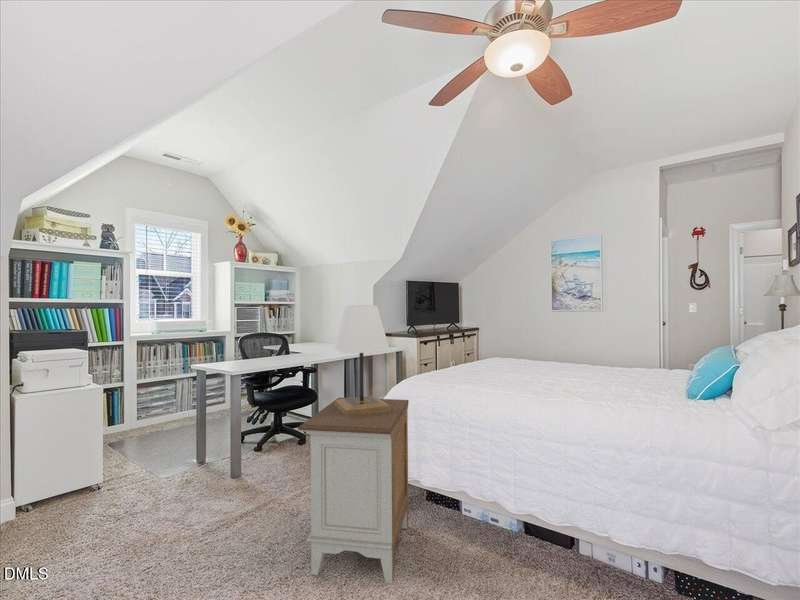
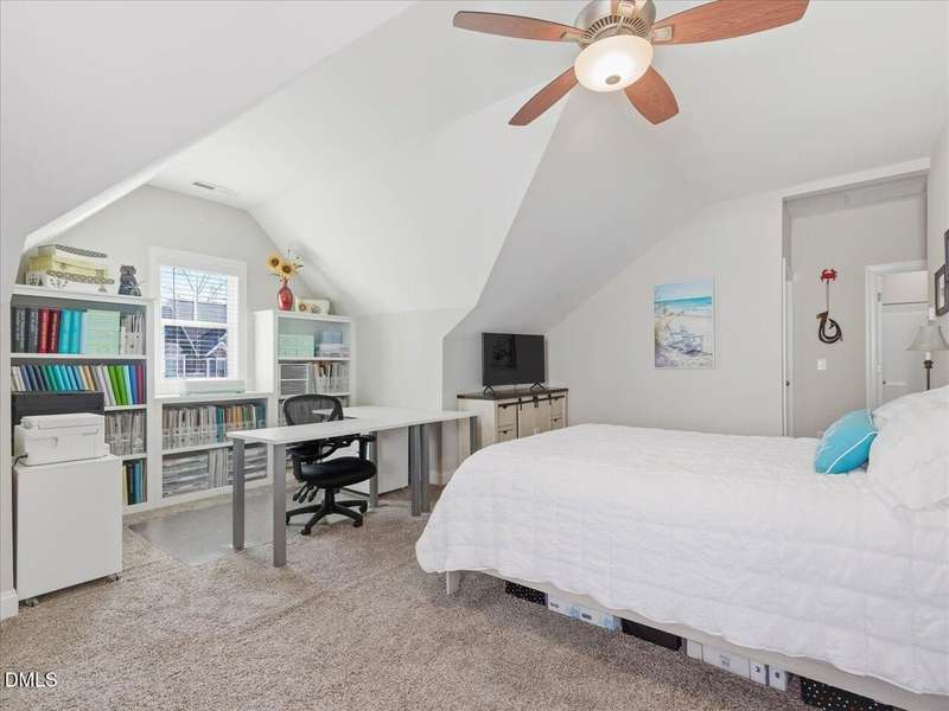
- nightstand (360, 479)
- lamp (361, 356)
